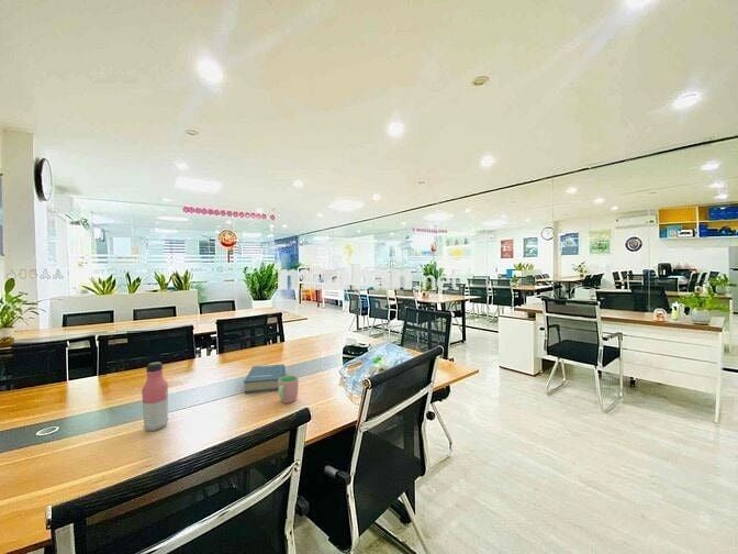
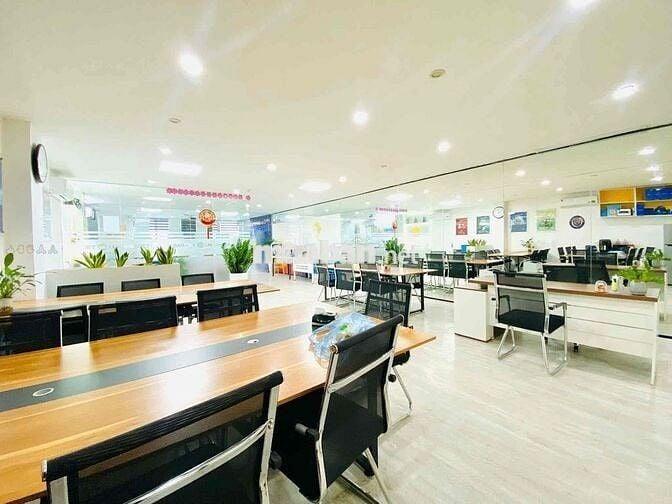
- hardback book (266, 377)
- cup (287, 390)
- water bottle (155, 395)
